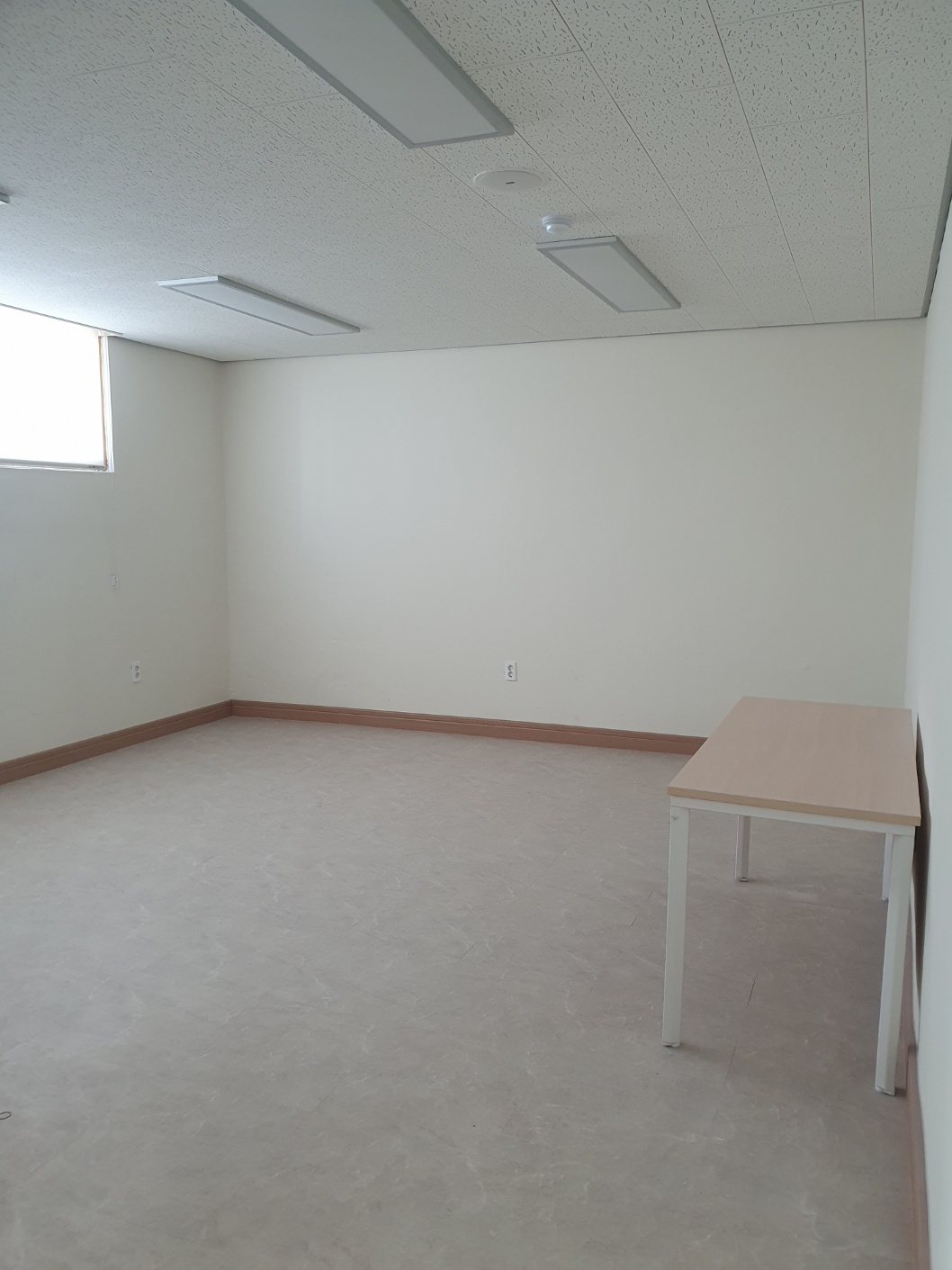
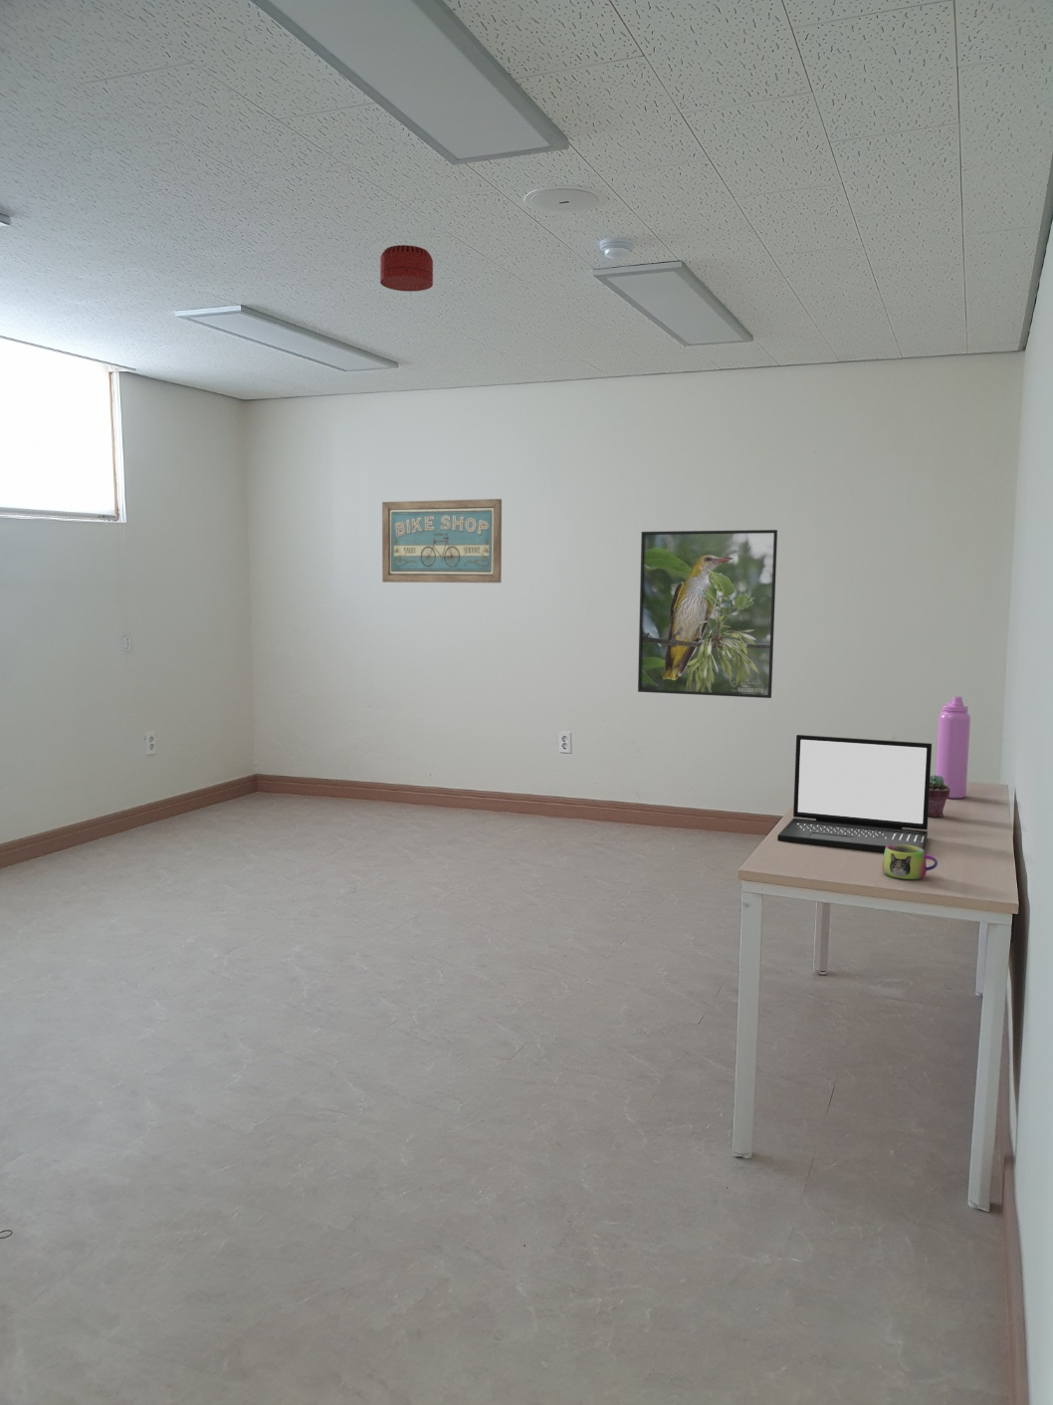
+ smoke detector (406, 267)
+ potted succulent (932, 794)
+ wall art (440, 542)
+ laptop (855, 792)
+ mug (909, 862)
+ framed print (705, 613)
+ water bottle (952, 746)
